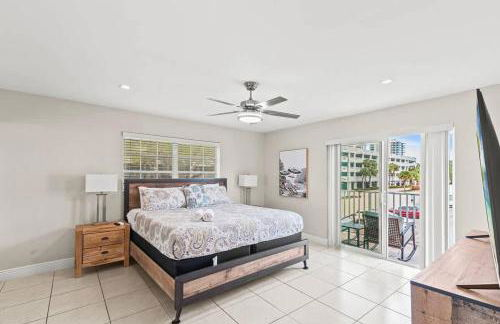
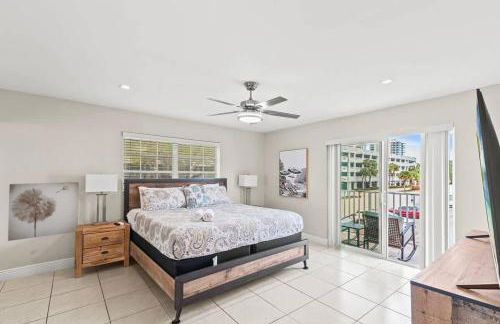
+ wall art (45, 209)
